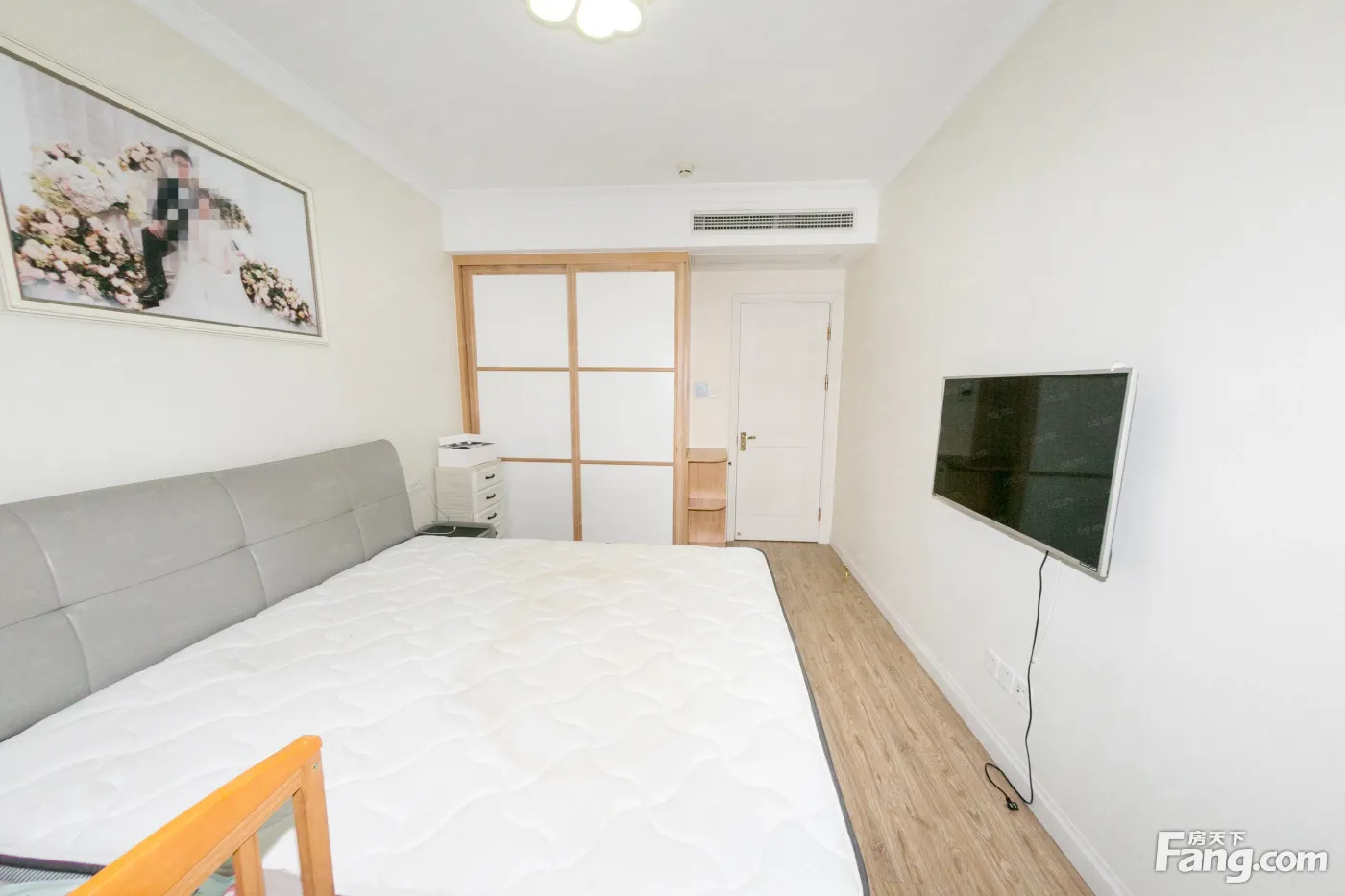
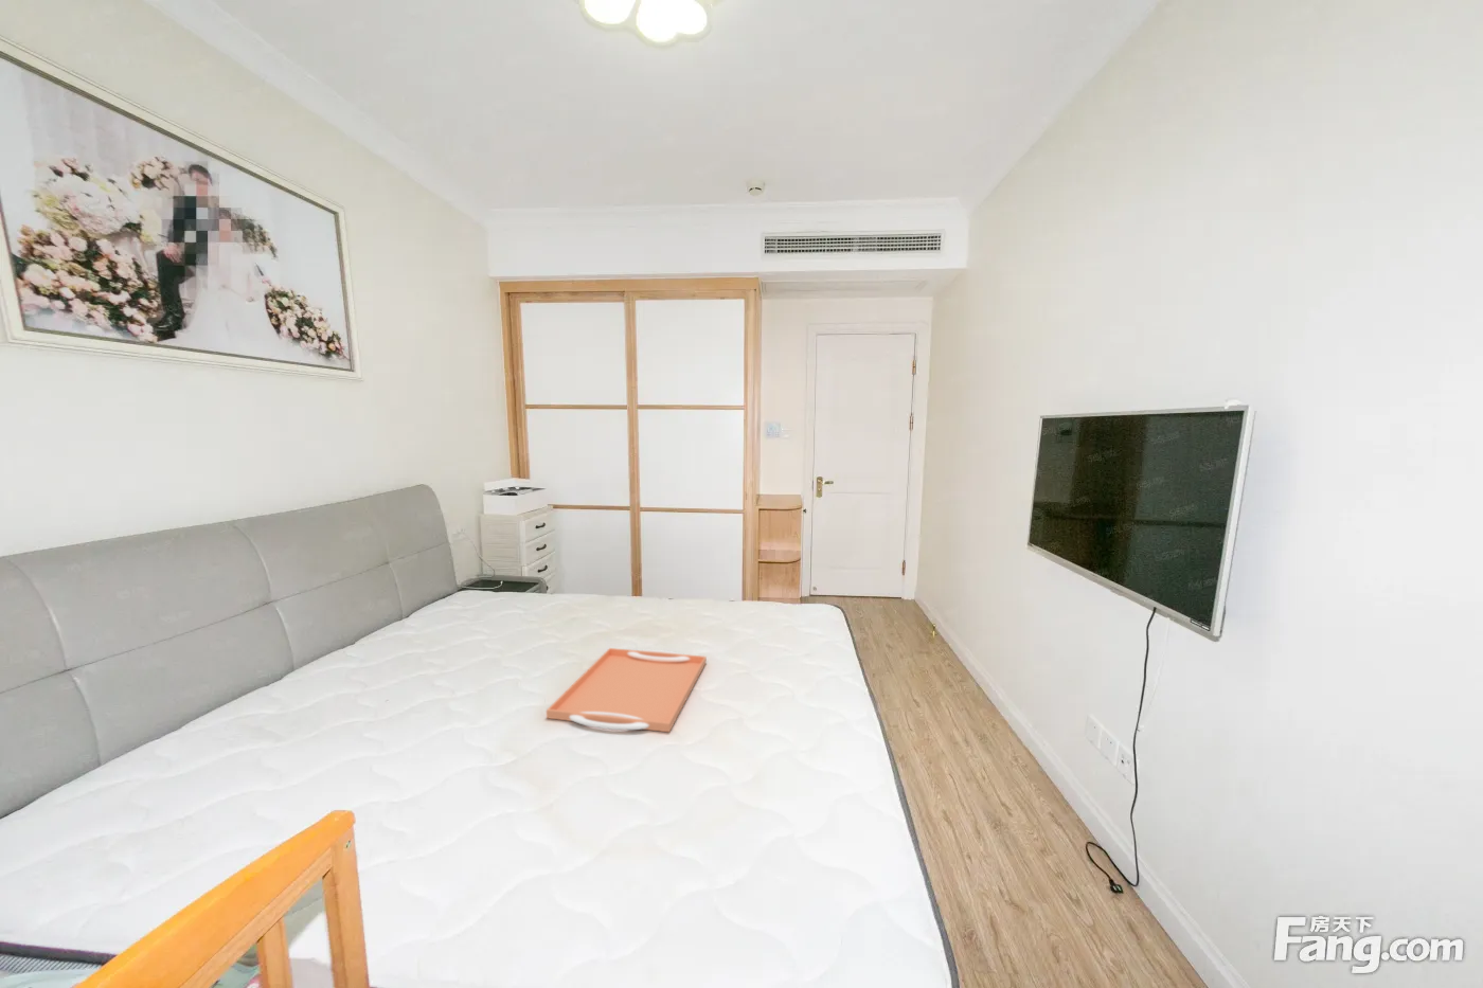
+ serving tray (634, 683)
